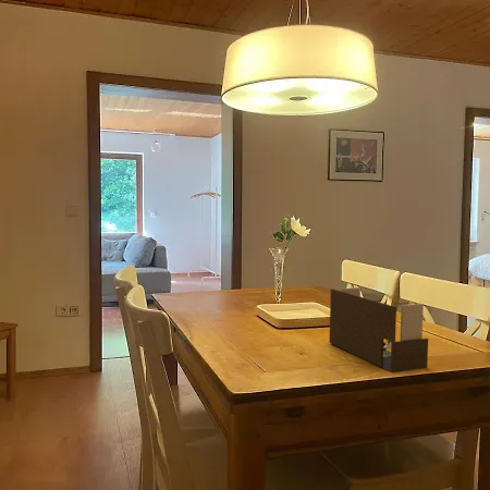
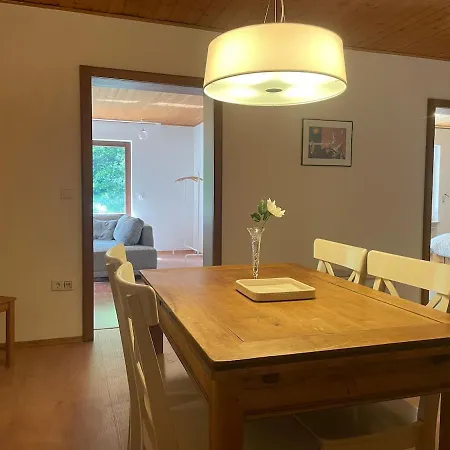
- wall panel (375, 324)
